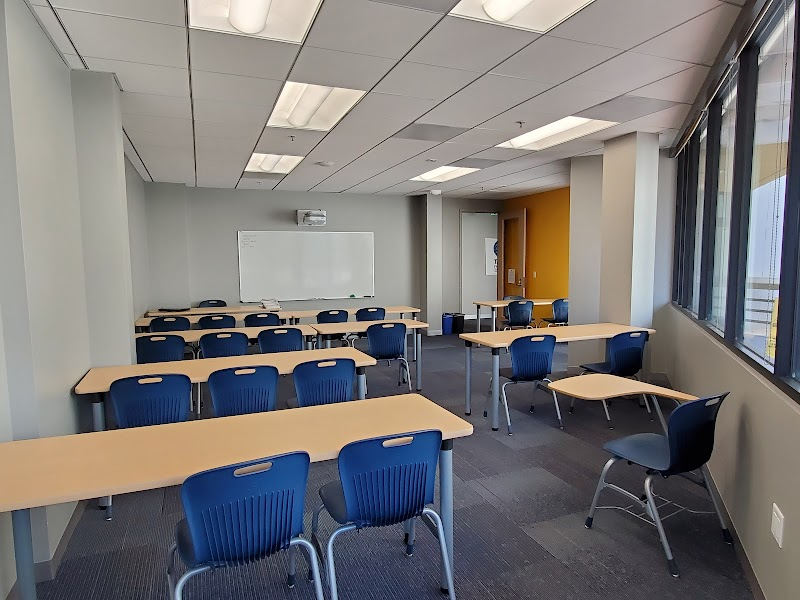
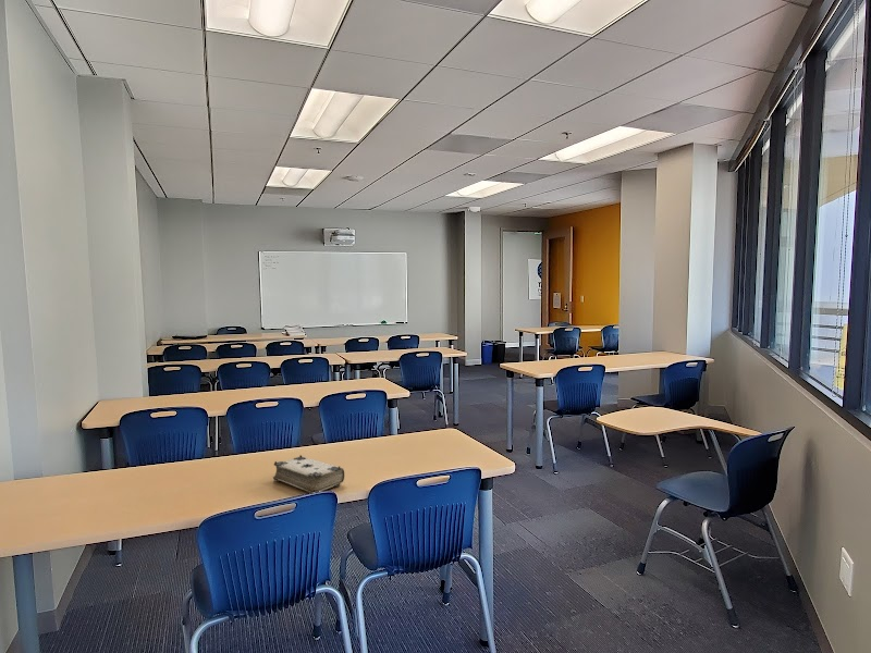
+ book (308, 472)
